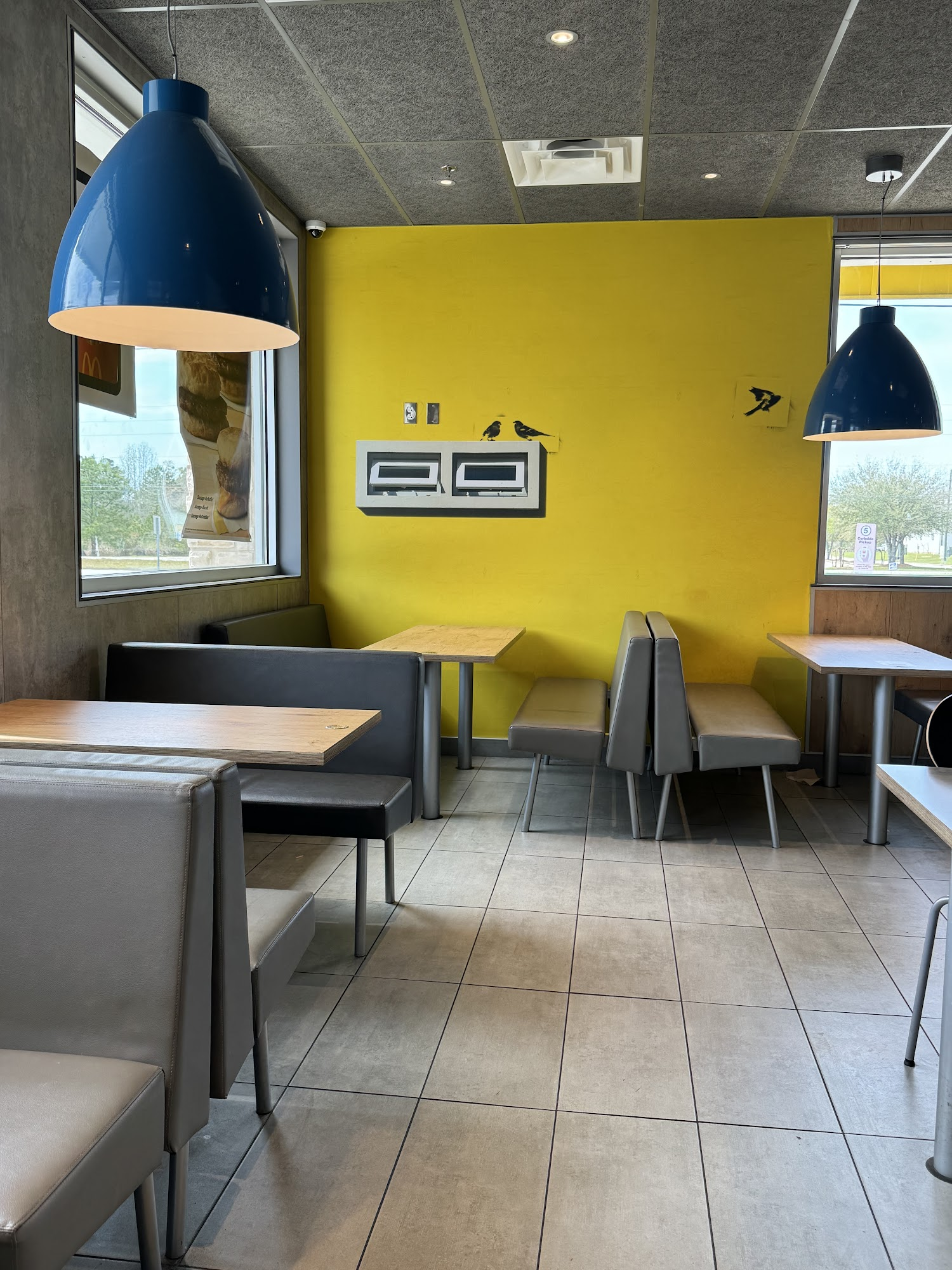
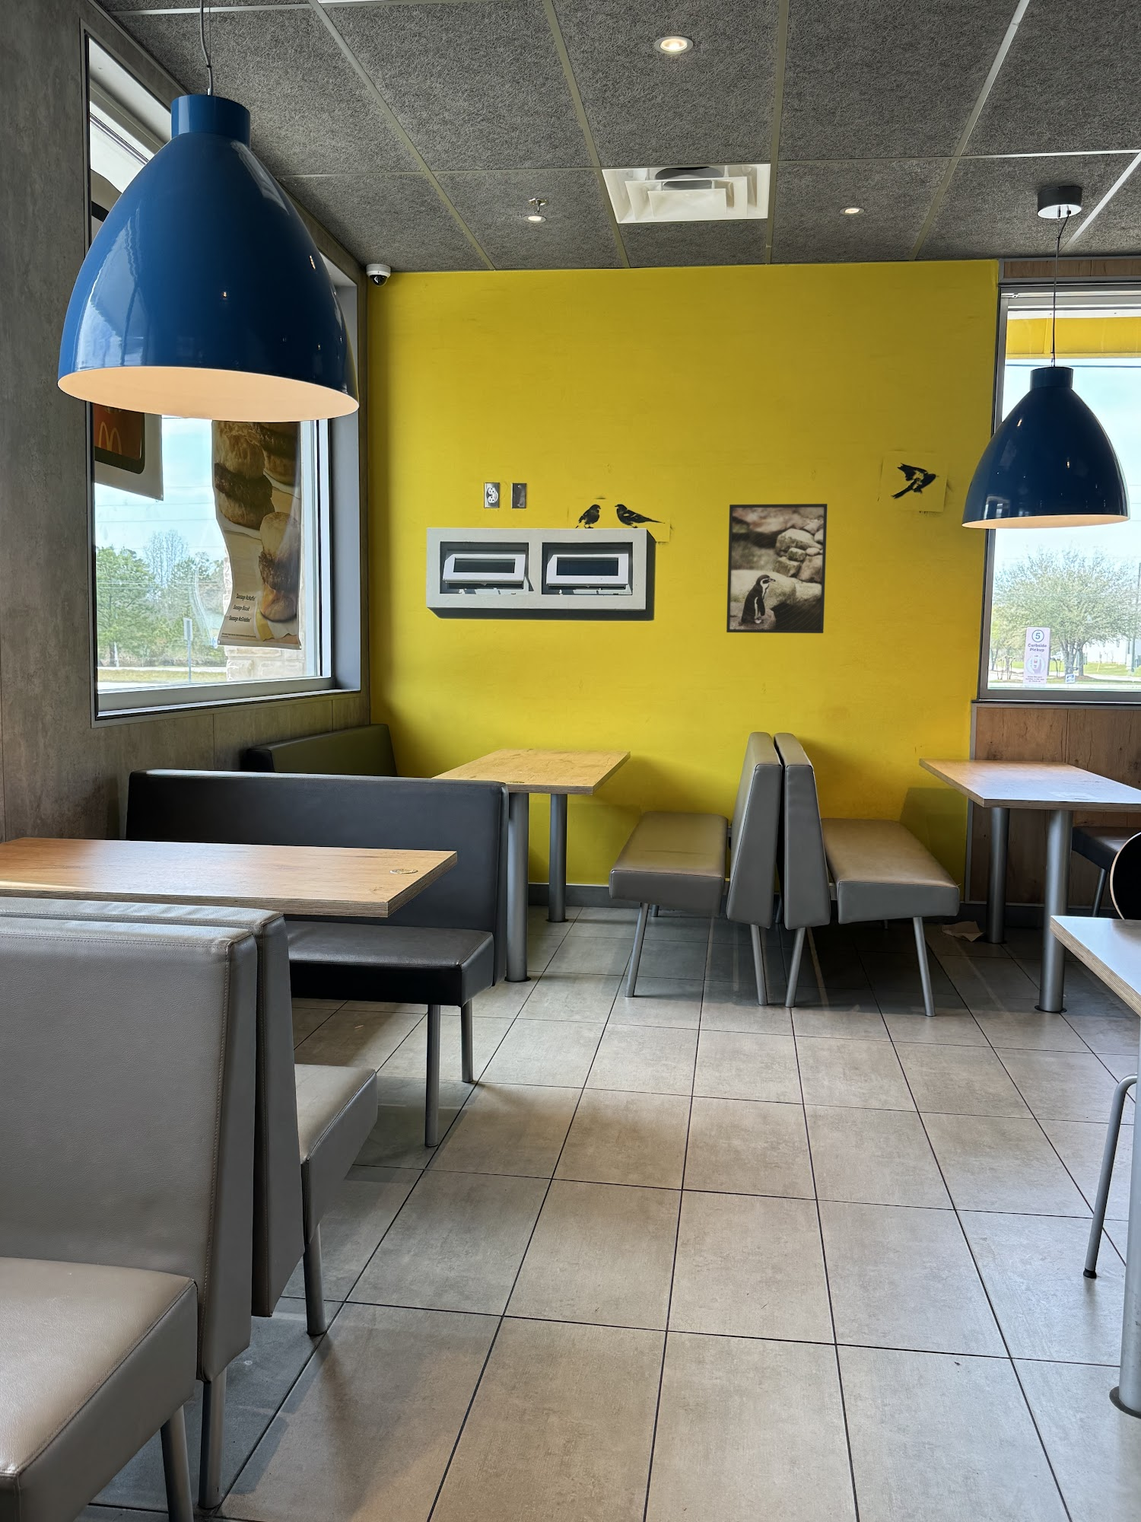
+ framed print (775, 568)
